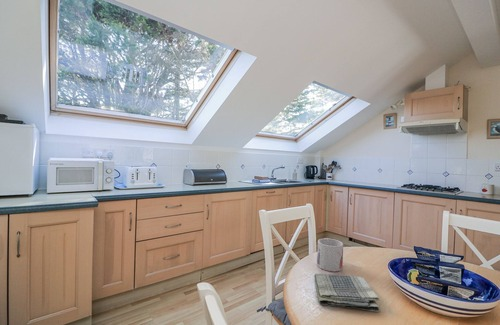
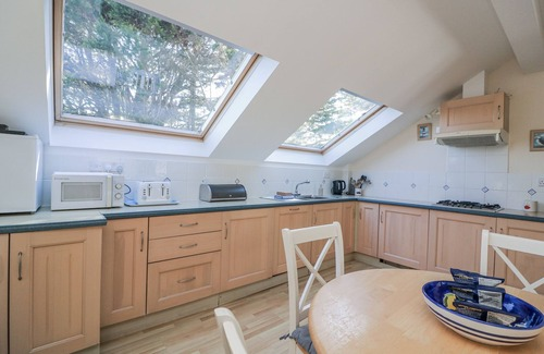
- mug (328, 252)
- dish towel (343, 288)
